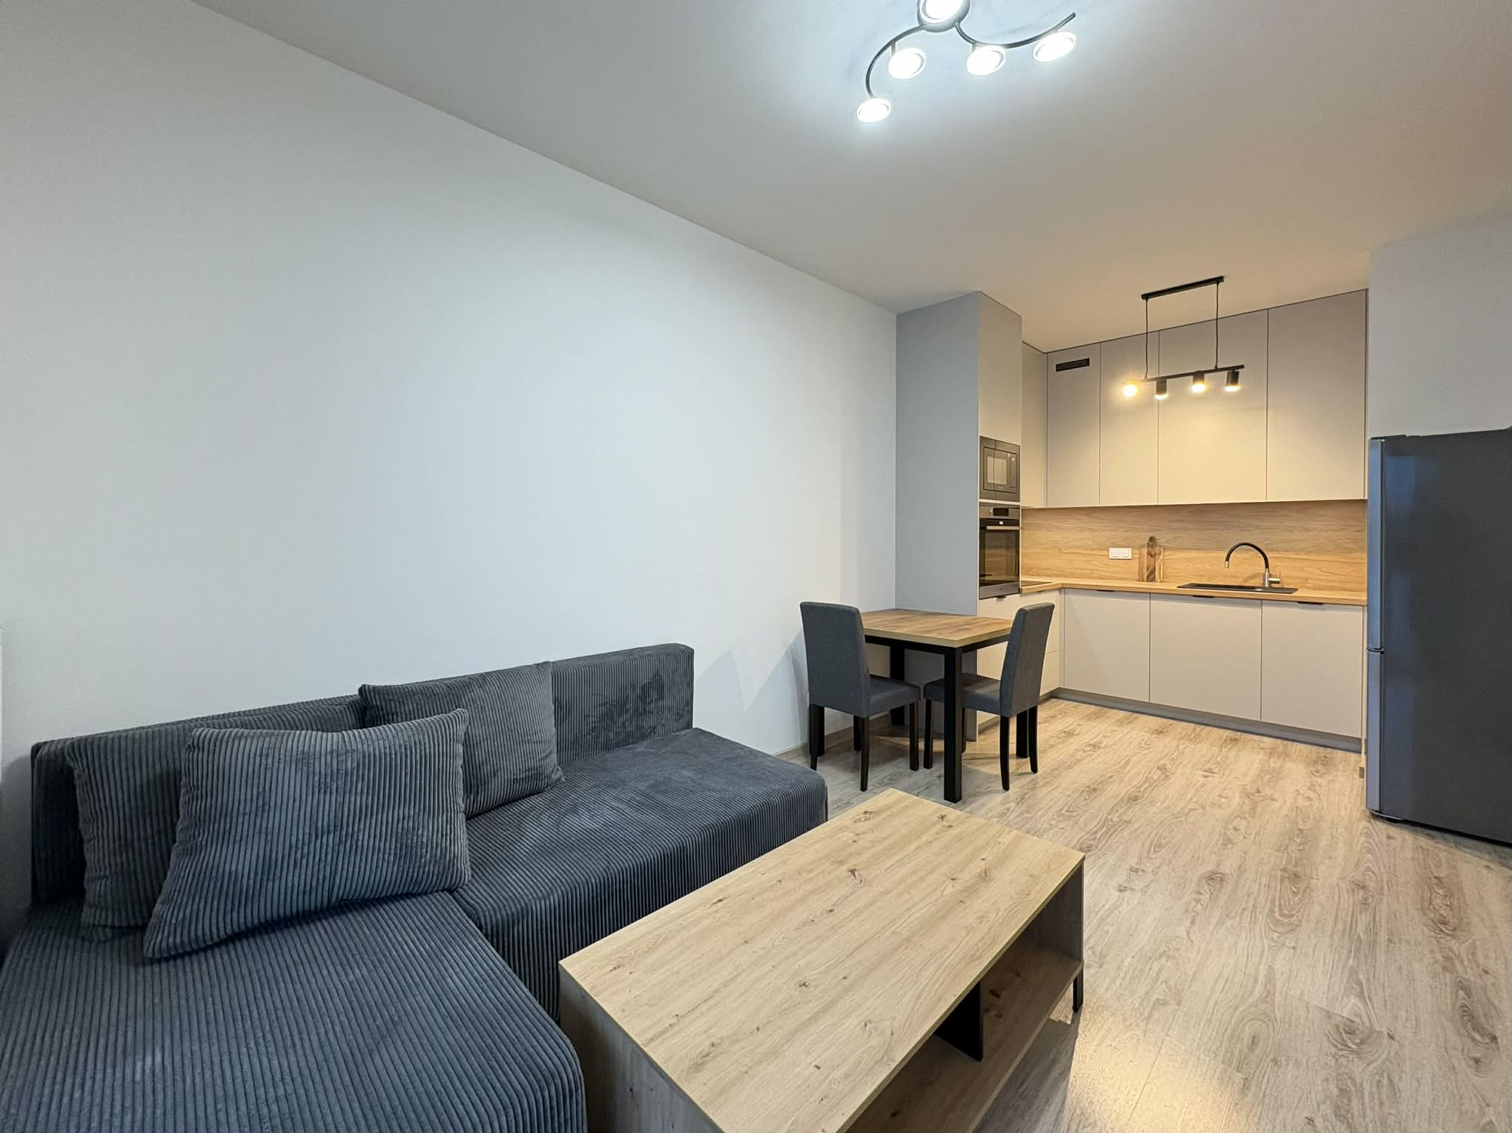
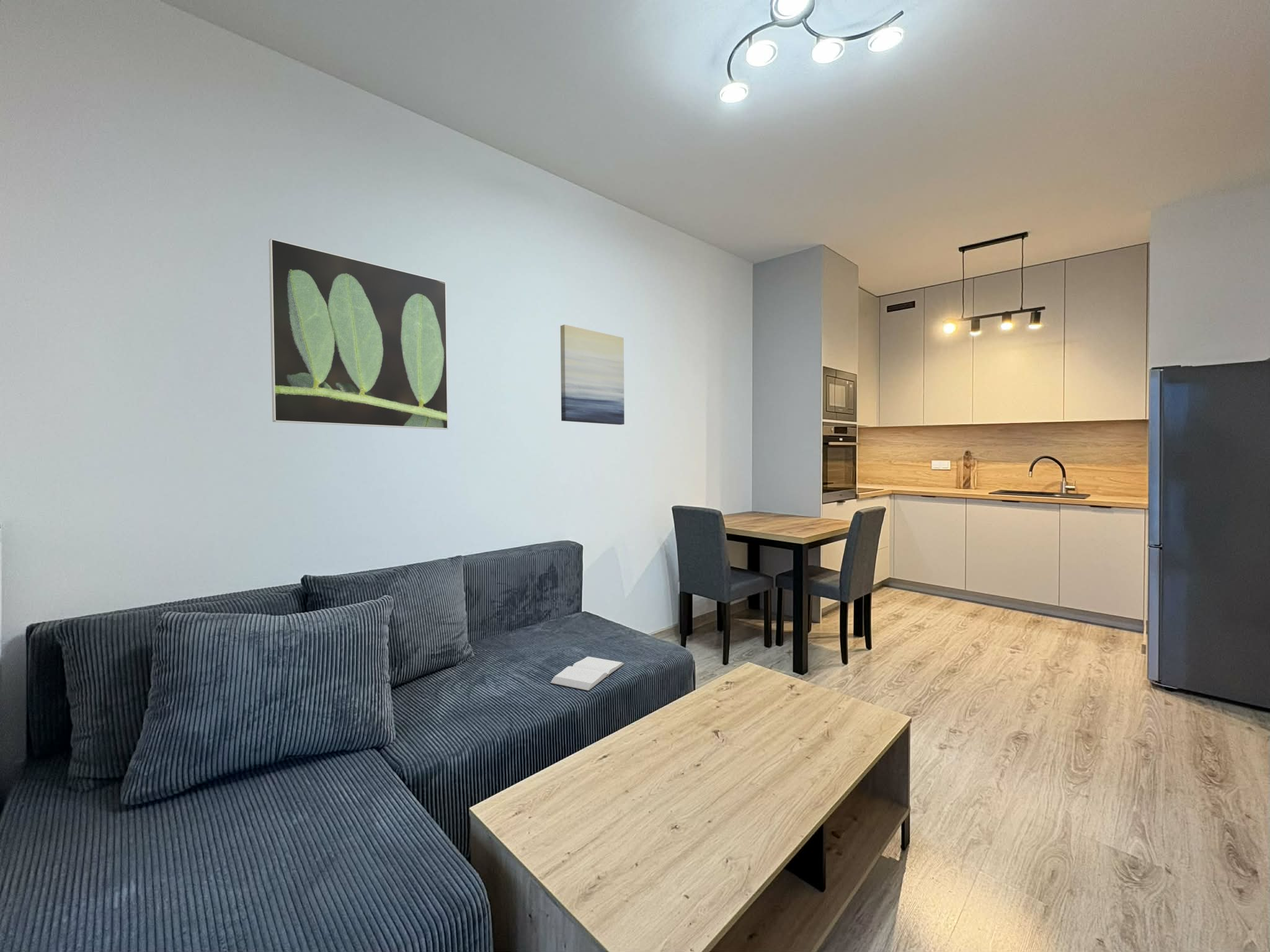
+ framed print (368, 344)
+ wall art (593, 377)
+ book (588, 670)
